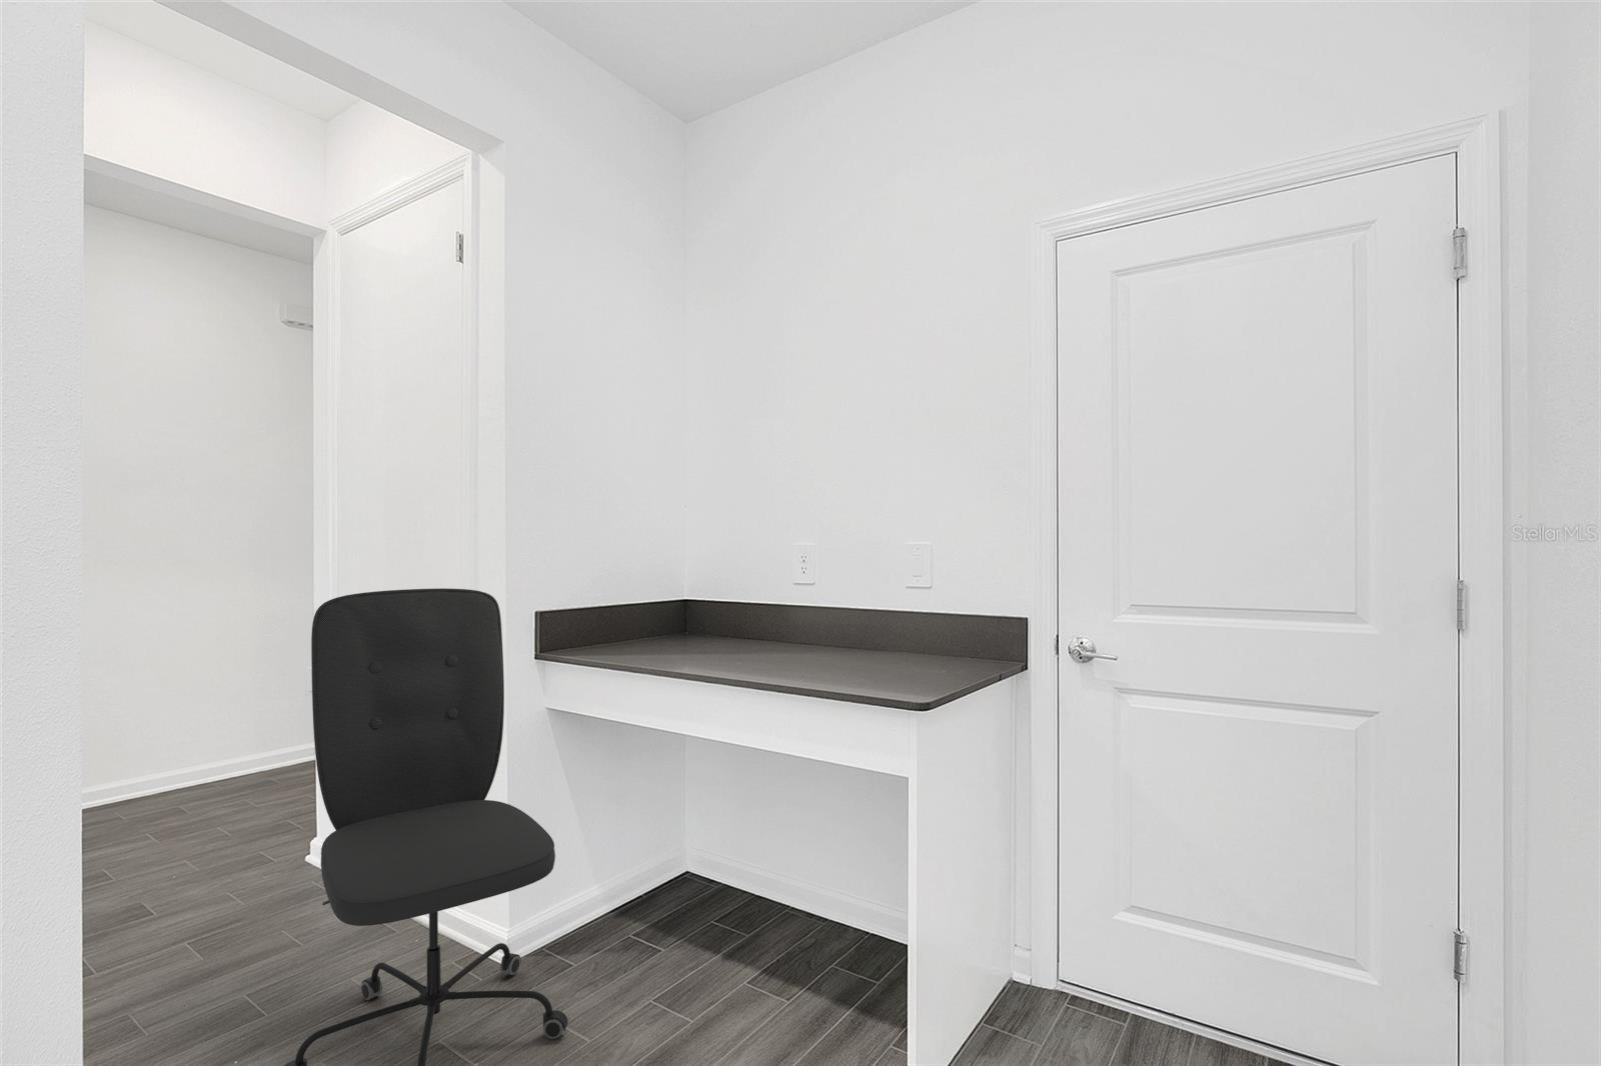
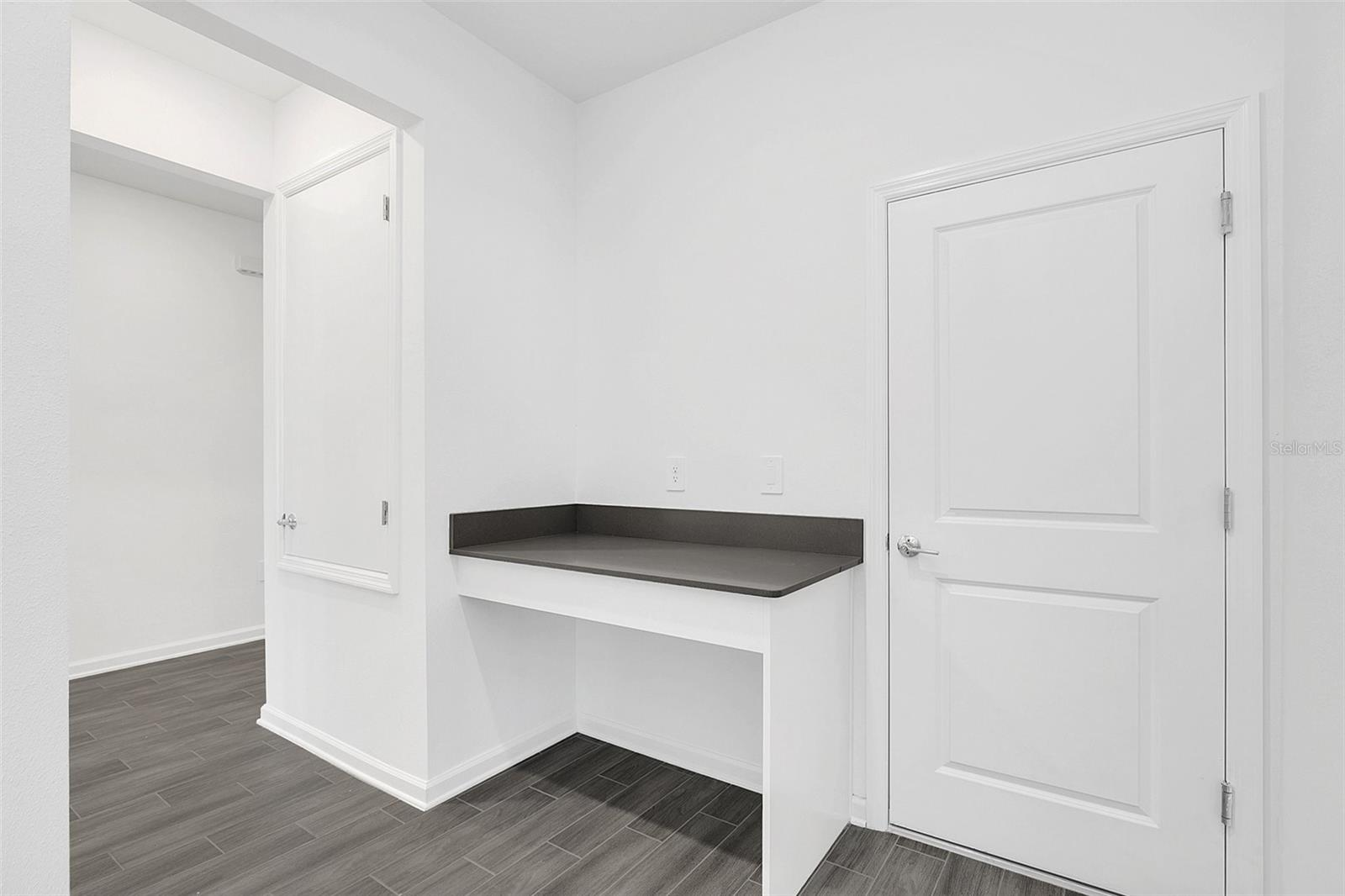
- office chair (434, 813)
